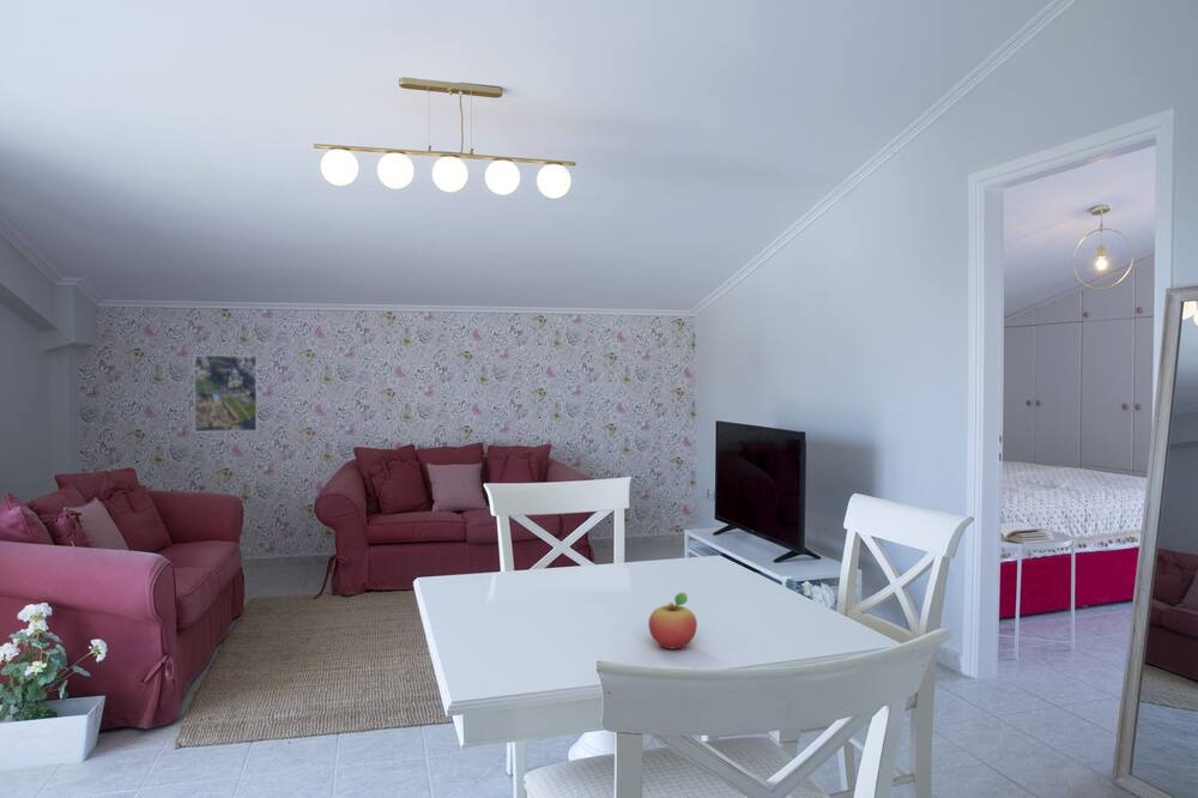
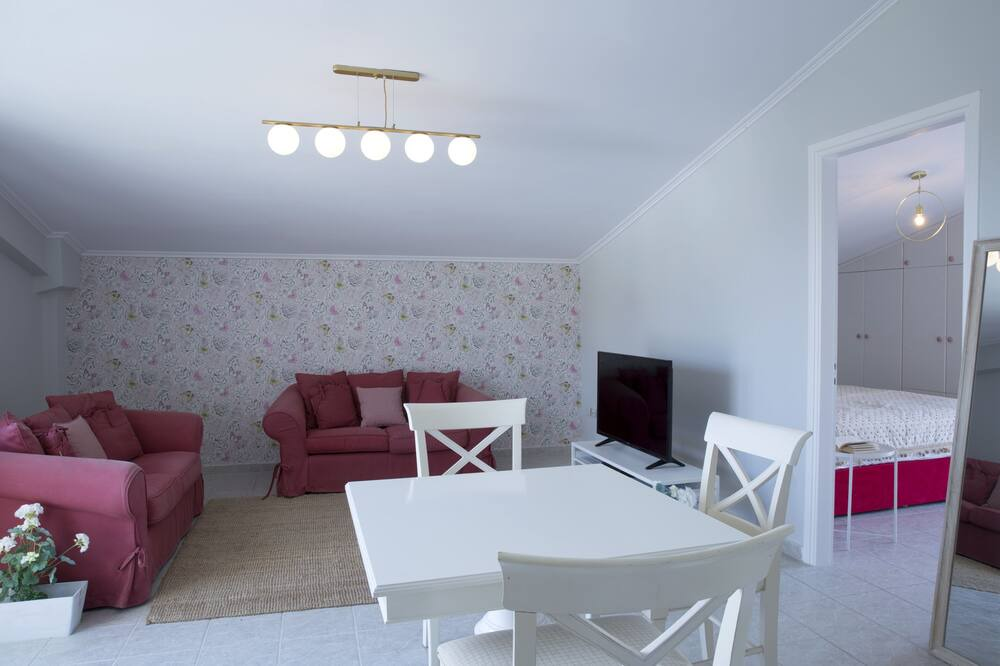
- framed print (225, 393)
- fruit (672, 621)
